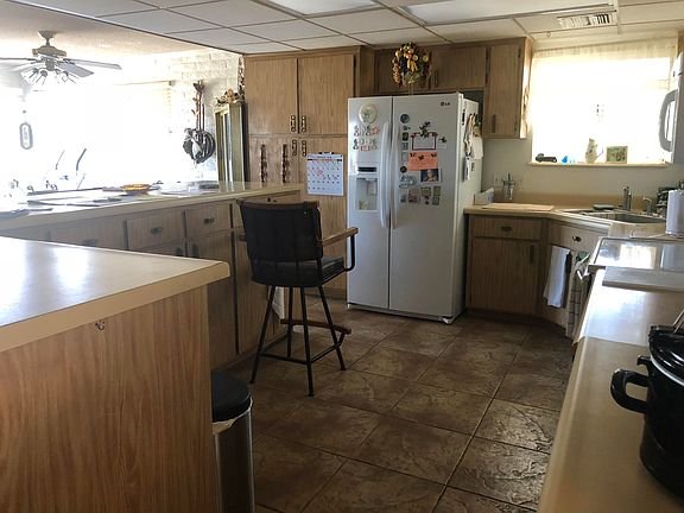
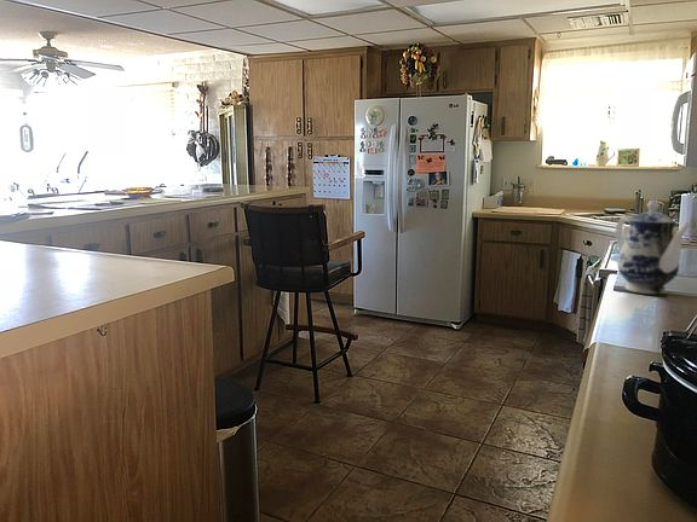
+ teapot (649, 245)
